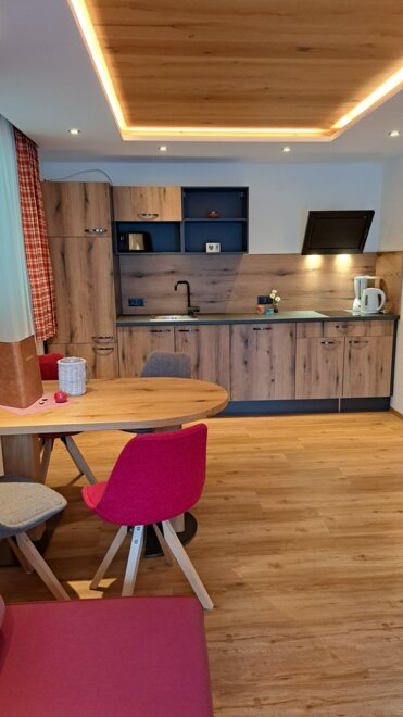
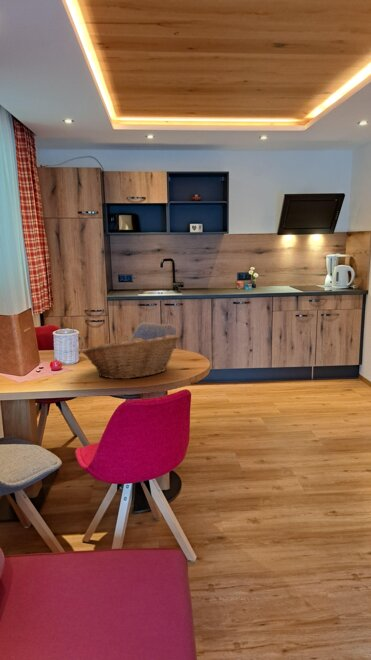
+ fruit basket (132, 352)
